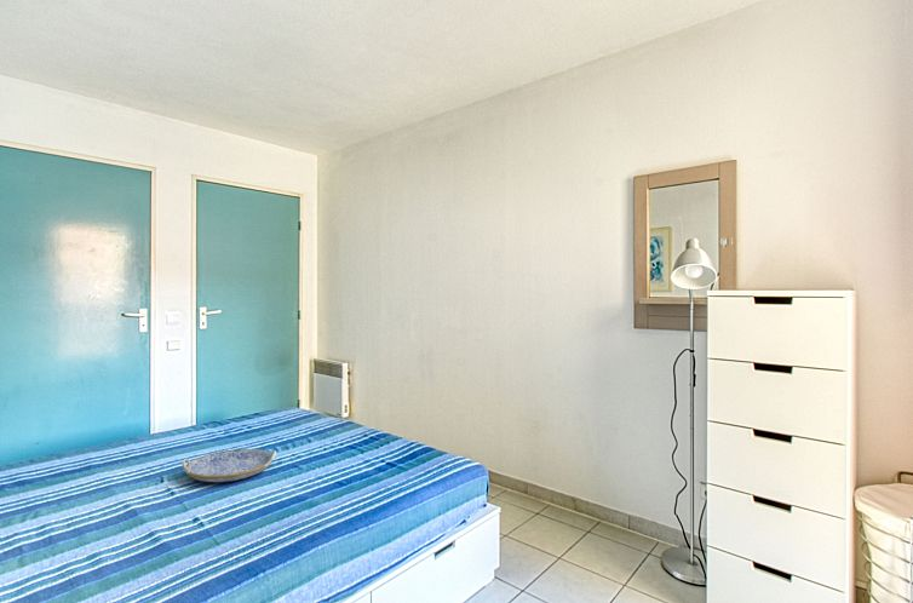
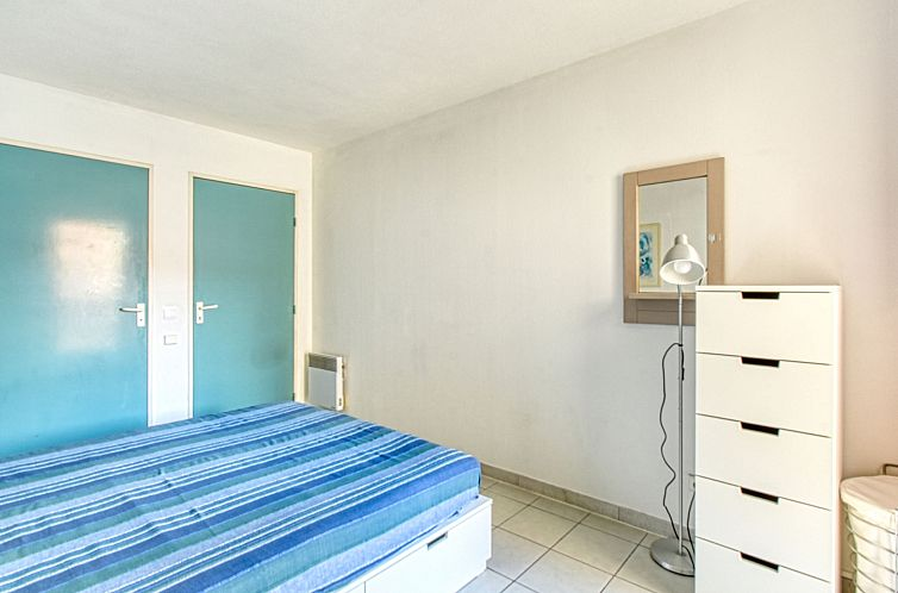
- serving tray (230, 463)
